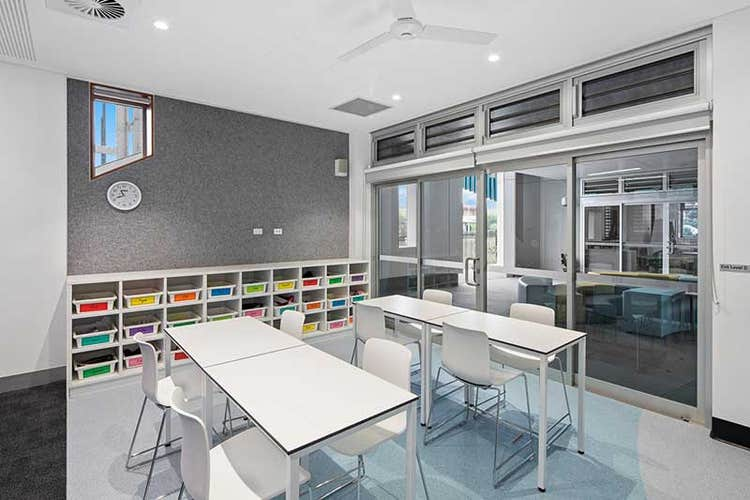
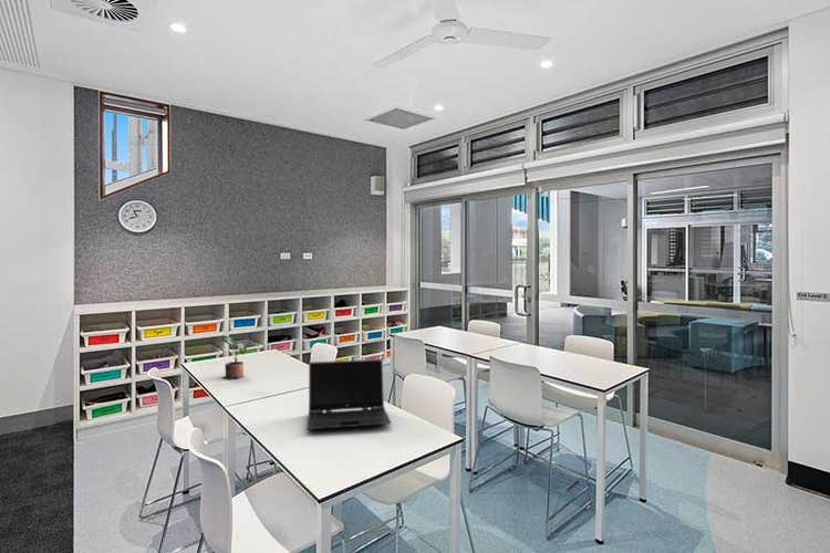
+ potted plant (235, 357)
+ laptop computer (347, 393)
